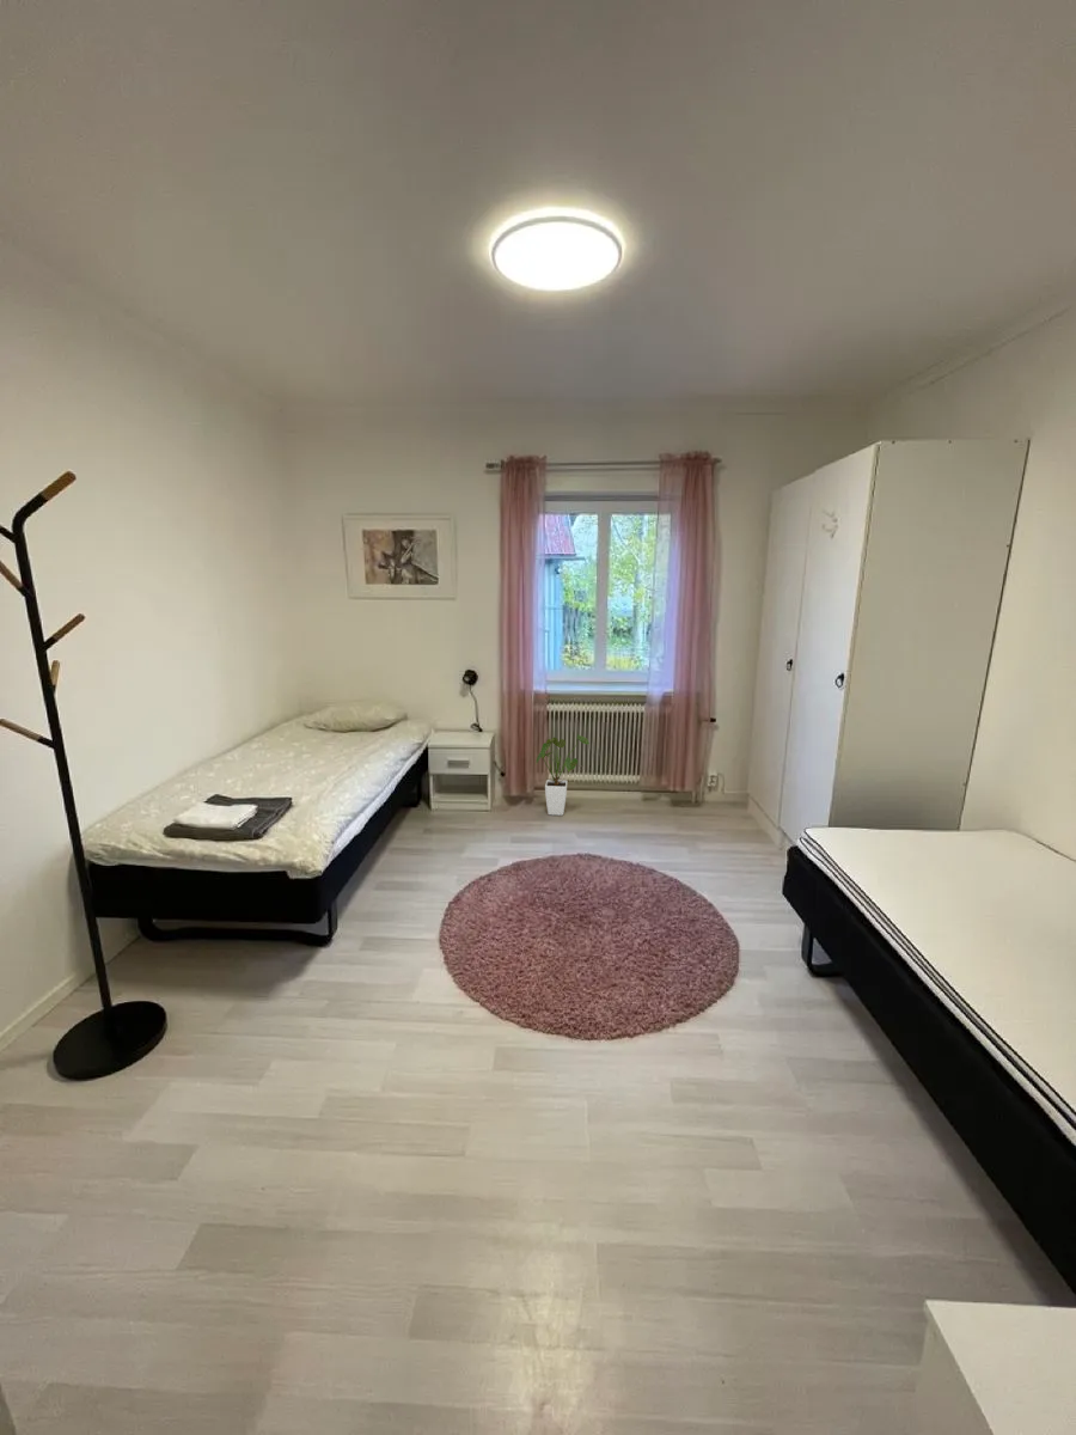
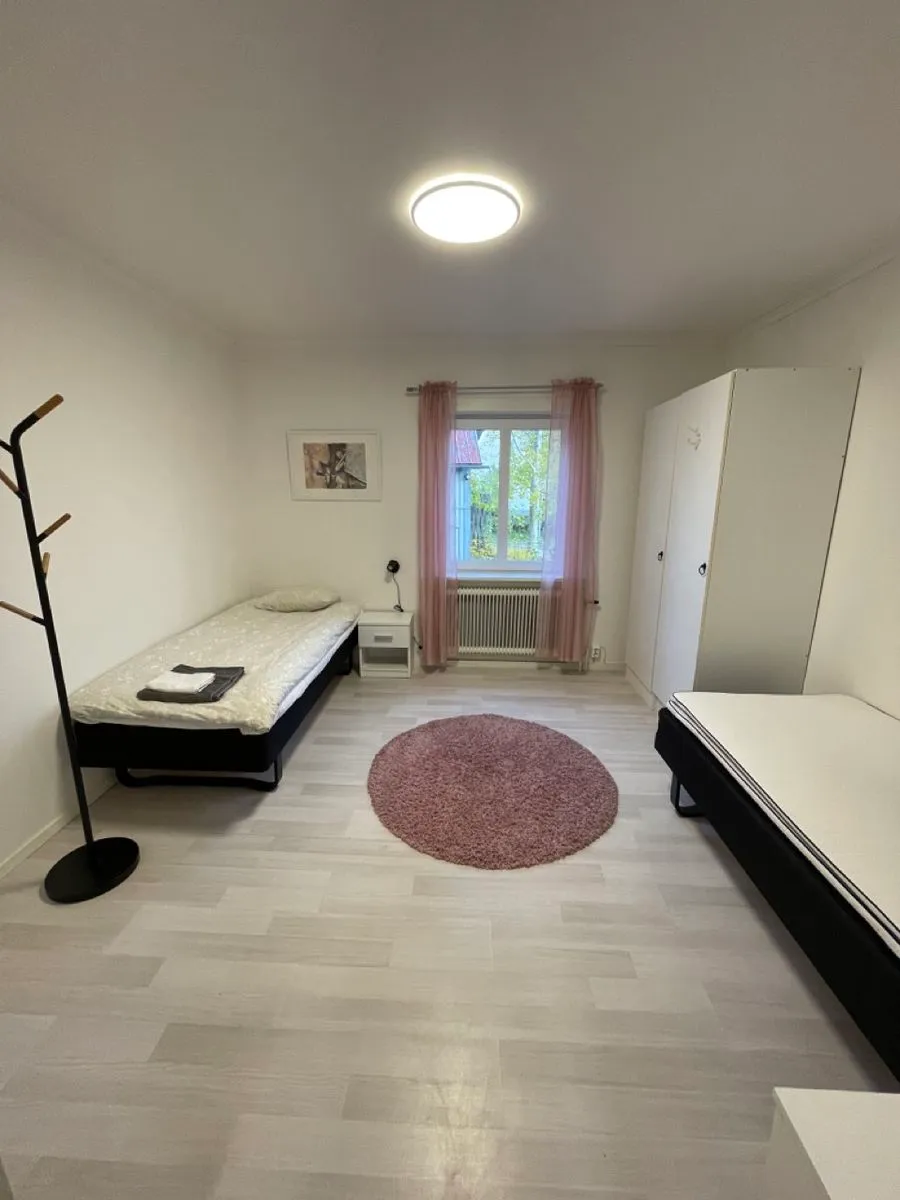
- house plant (560, 775)
